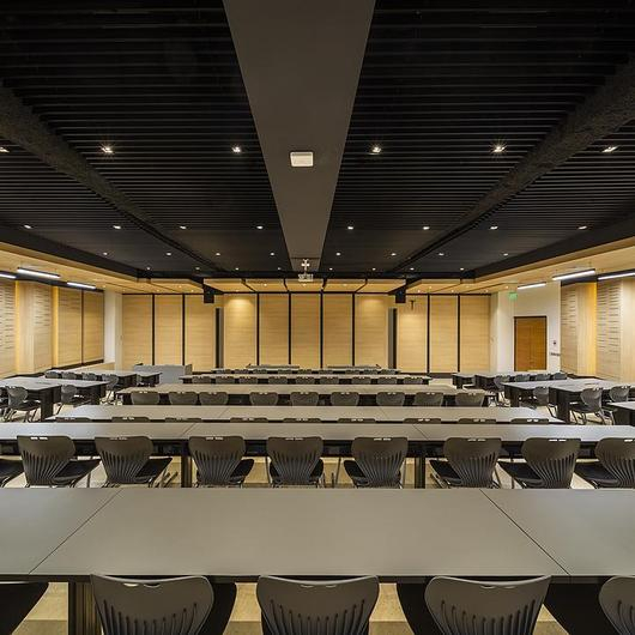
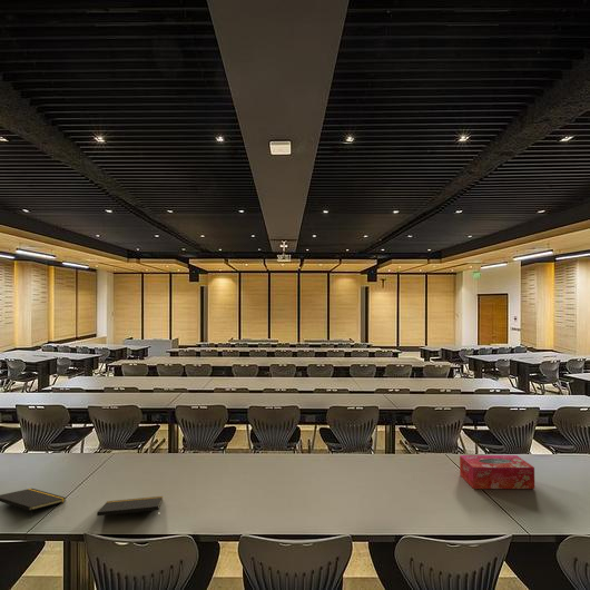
+ notepad (131, 505)
+ notepad (30, 499)
+ tissue box (495, 471)
